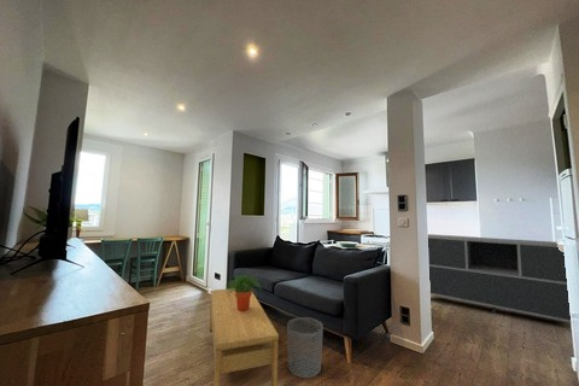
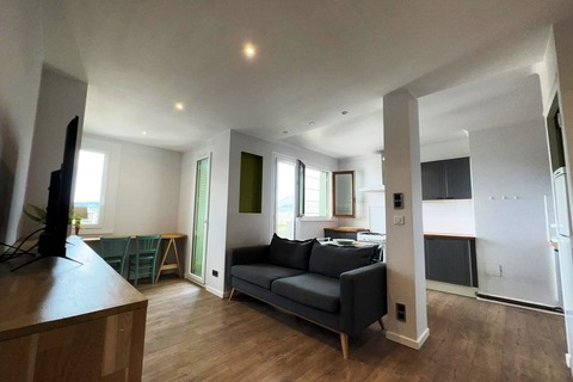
- sideboard (492, 274)
- potted plant (242, 291)
- waste bin (304, 345)
- coffee table (236, 331)
